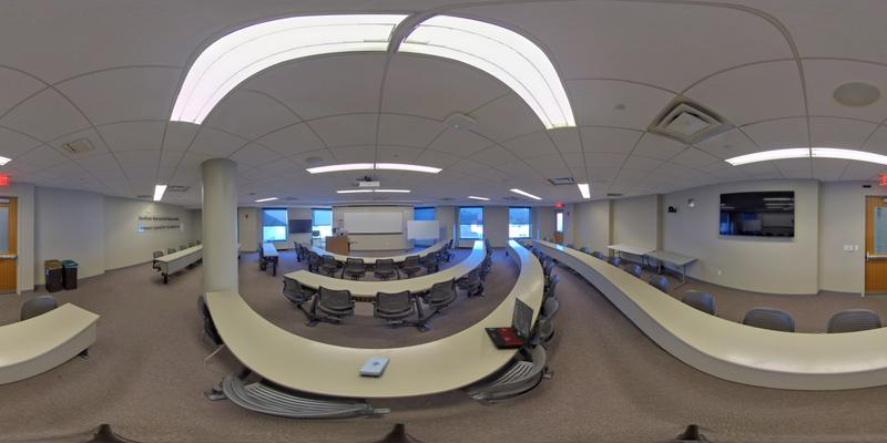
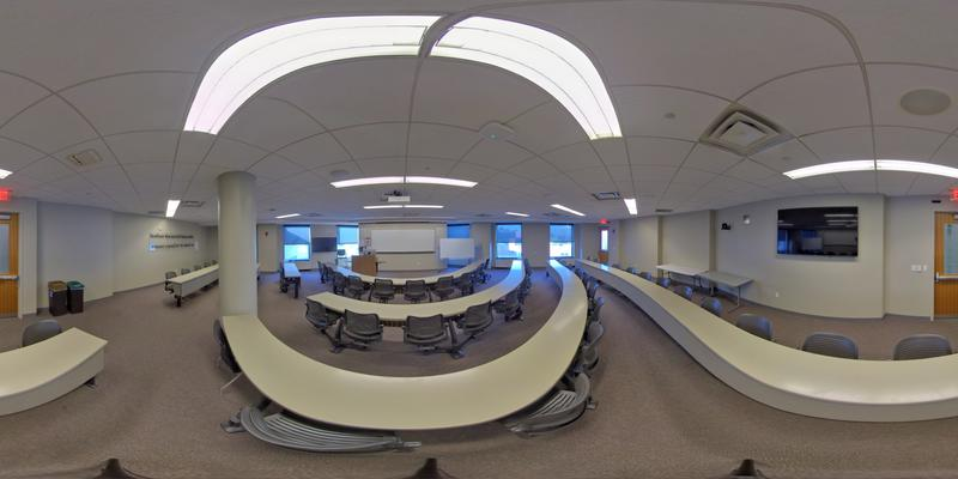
- notepad (375, 364)
- laptop (512, 320)
